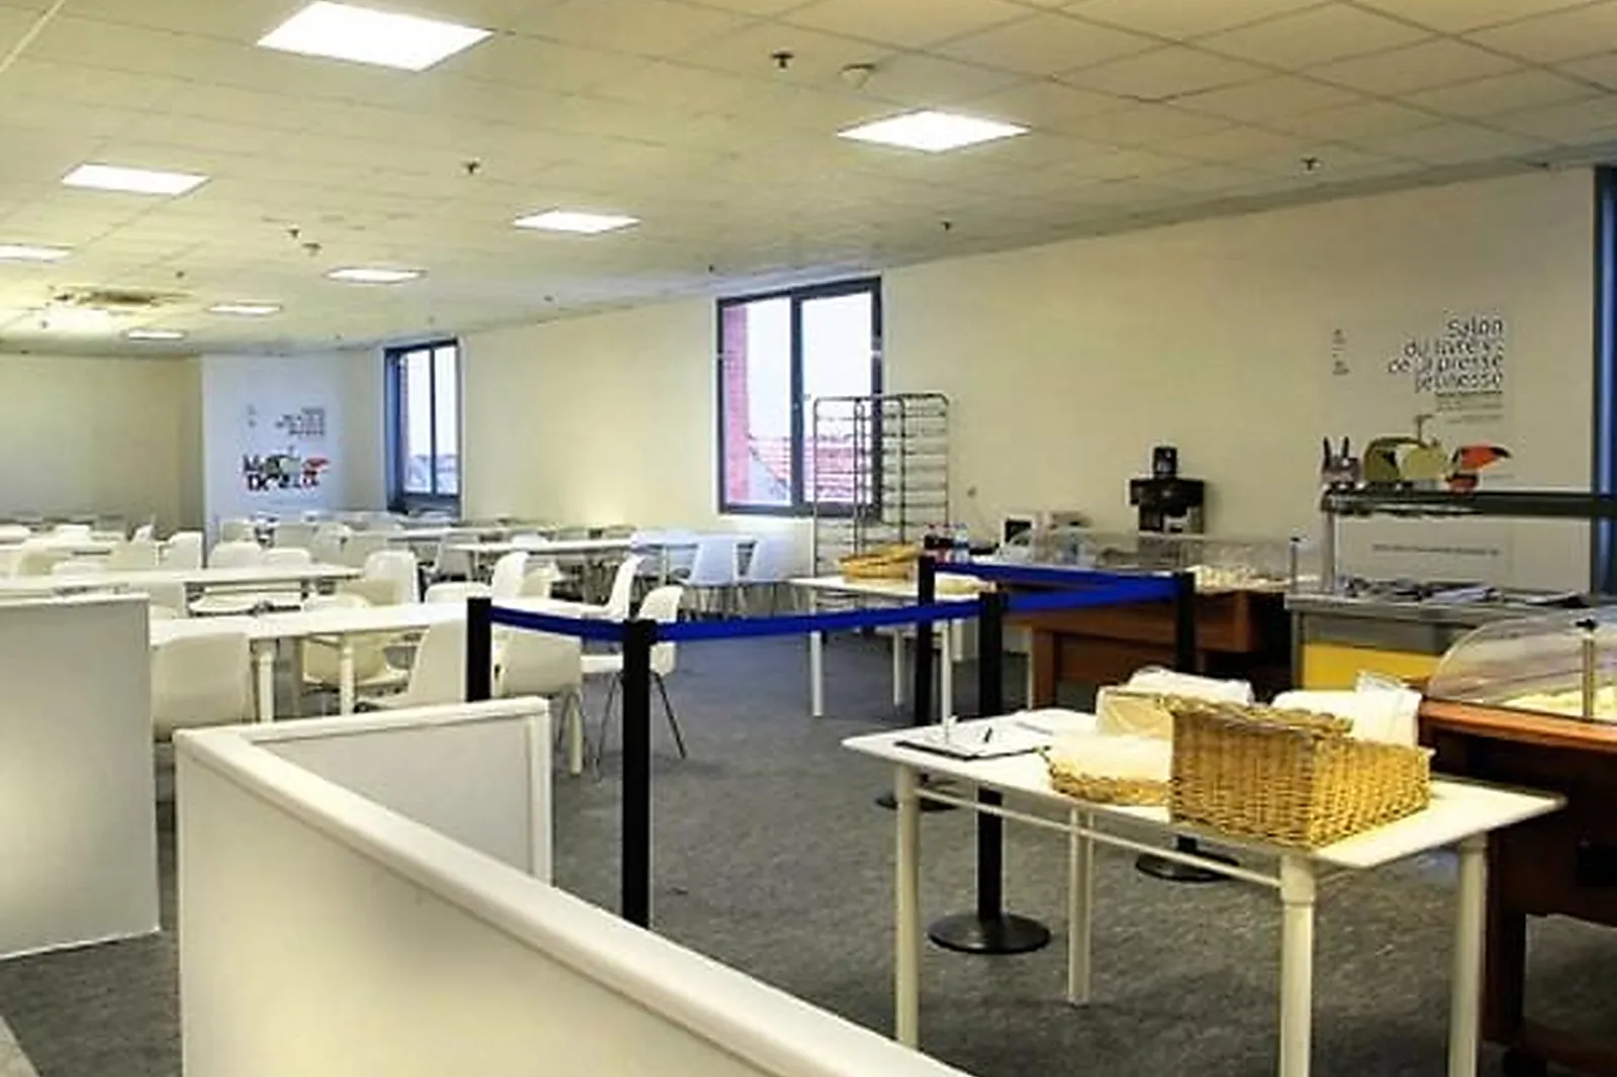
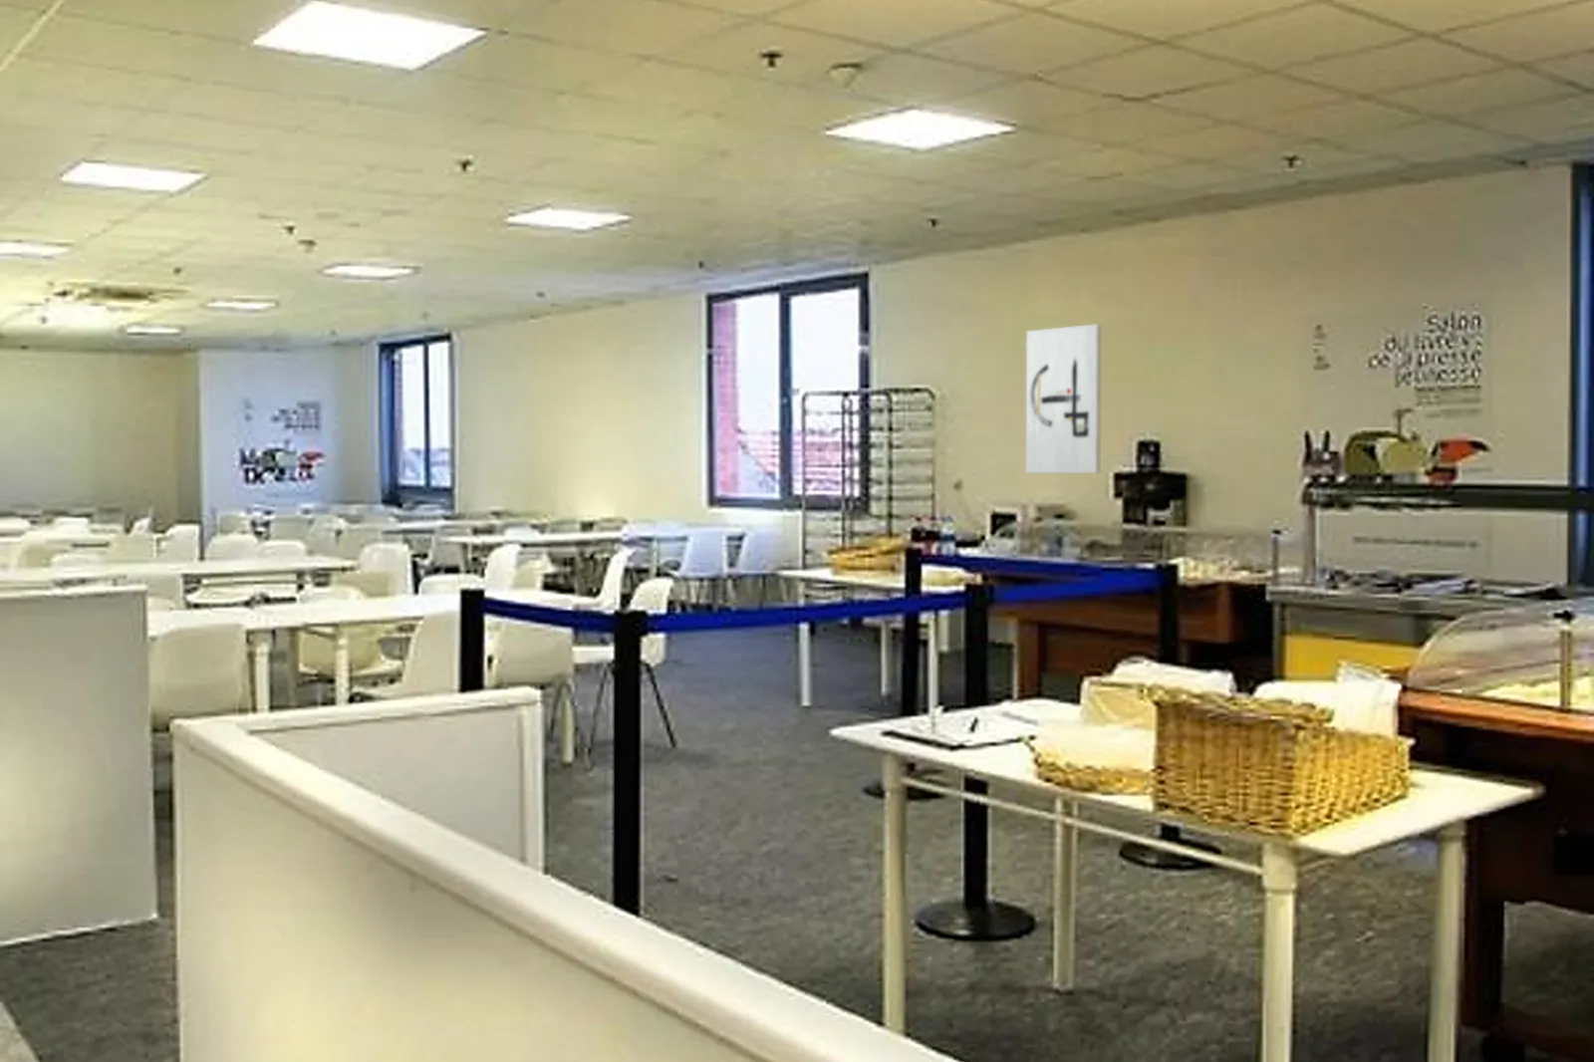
+ wall art (1062, 401)
